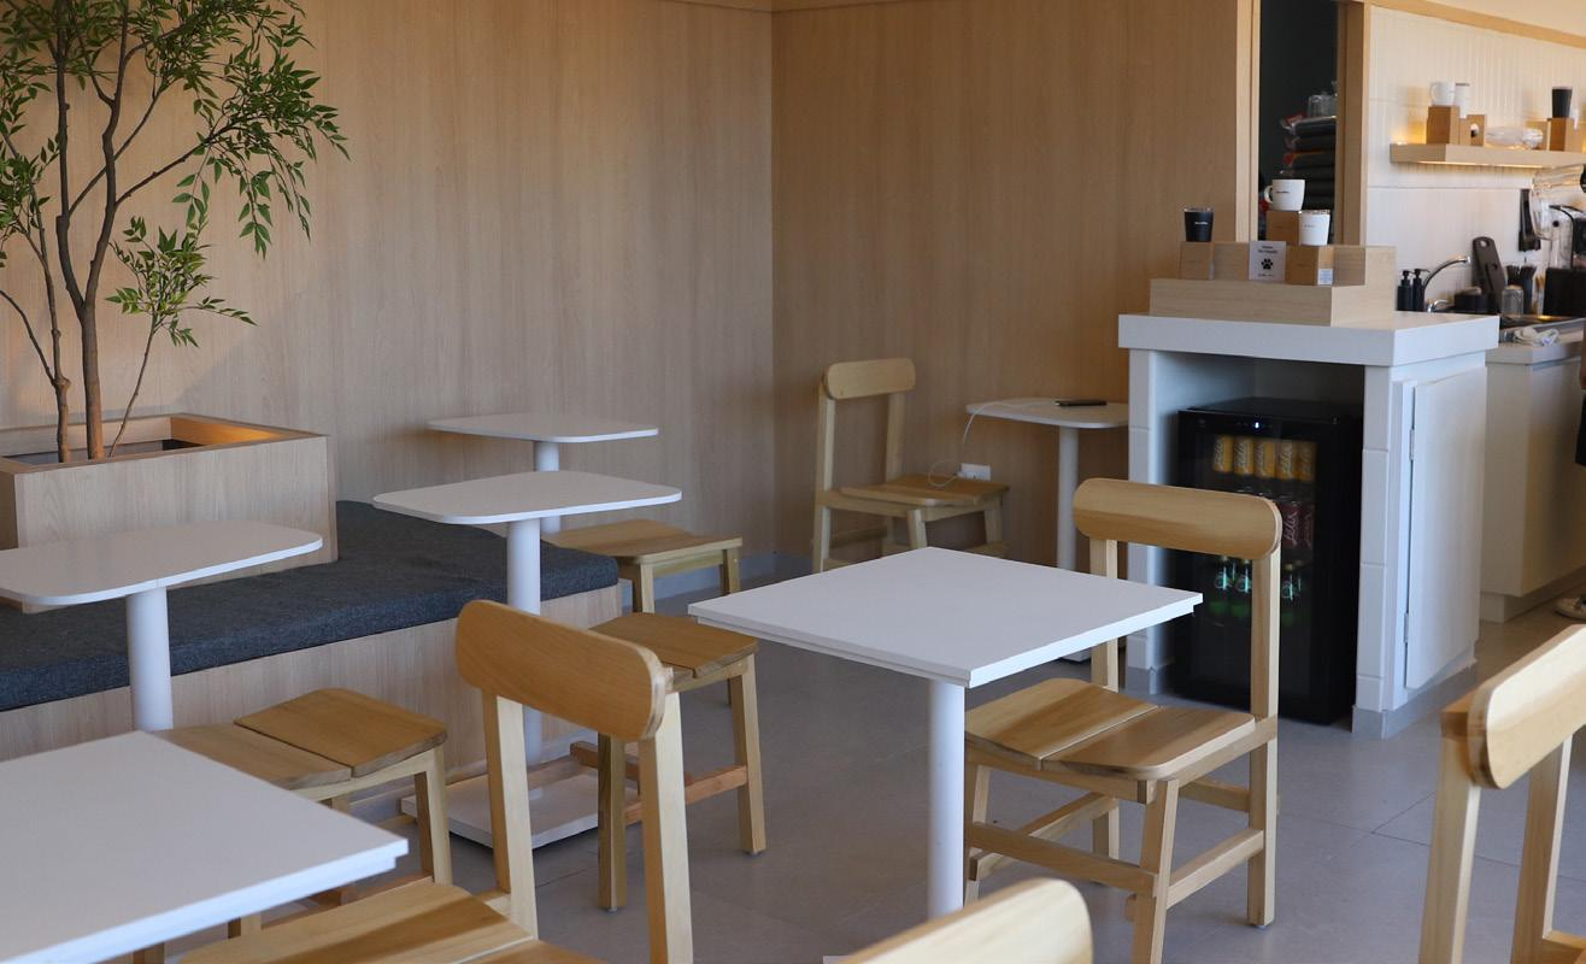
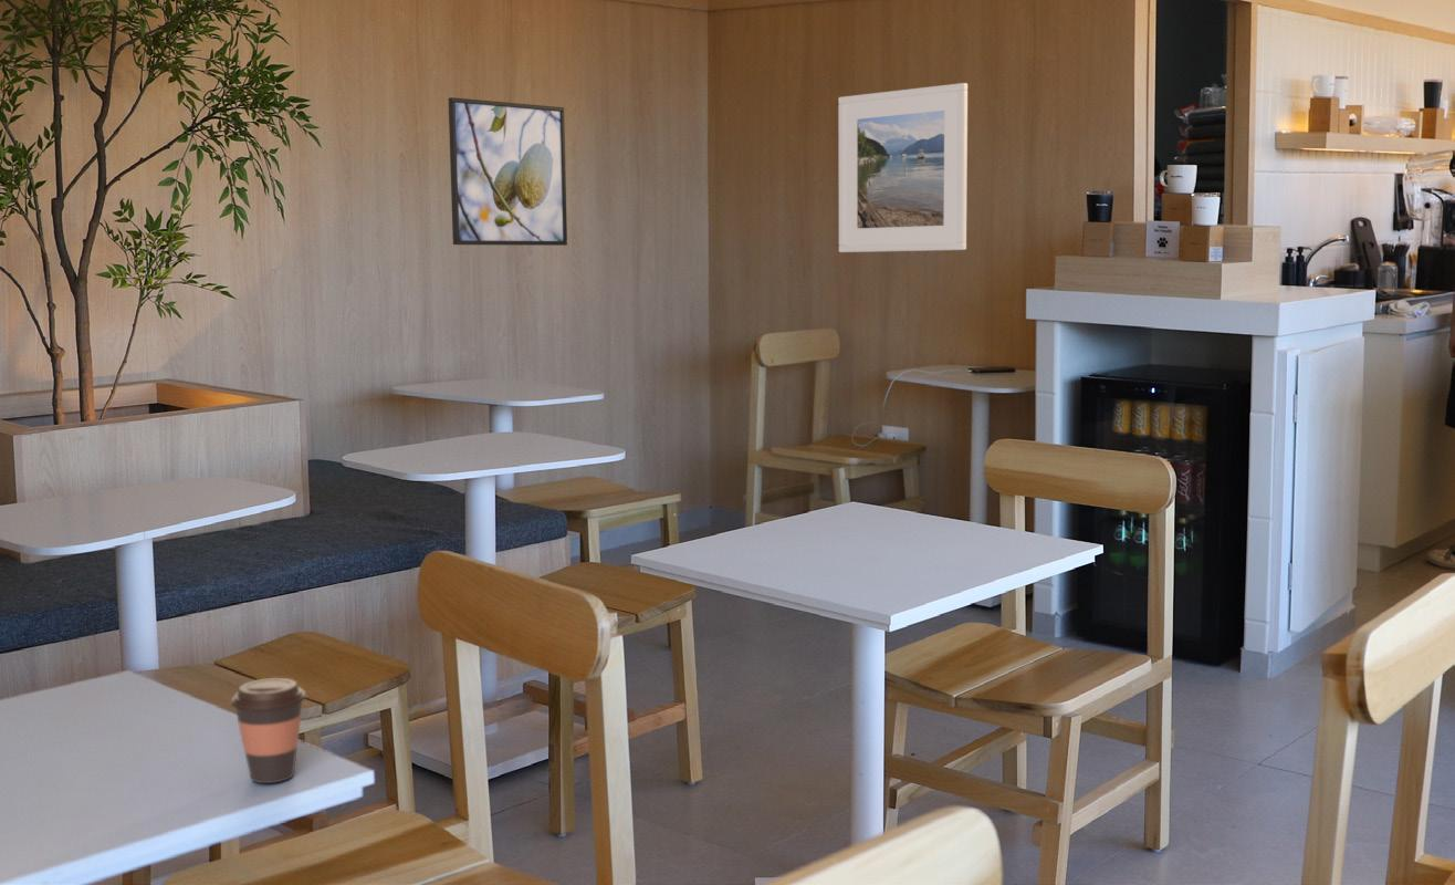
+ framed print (510, 174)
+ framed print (900, 170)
+ coffee cup (270, 731)
